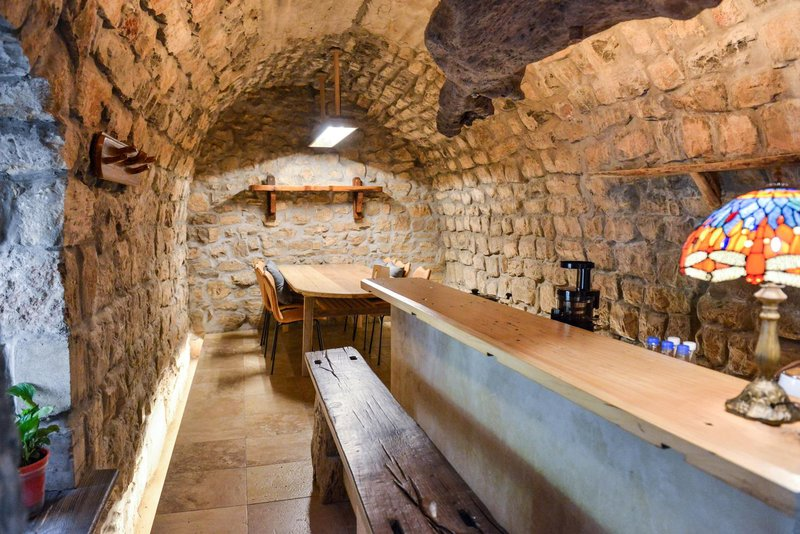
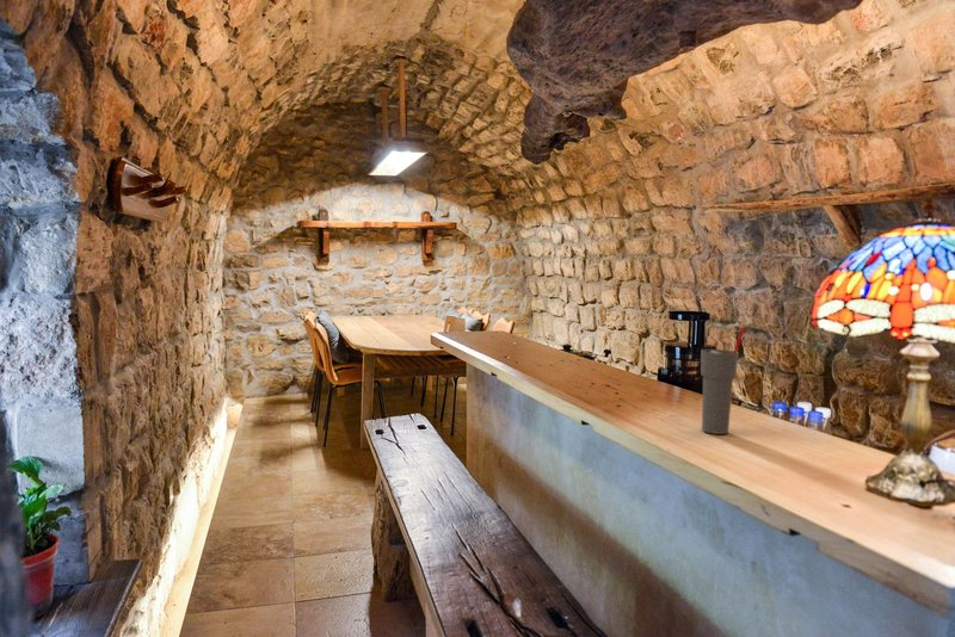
+ cup (719, 378)
